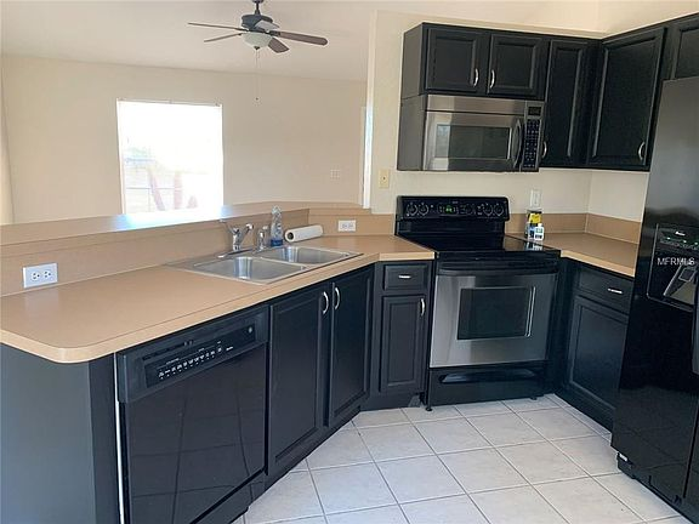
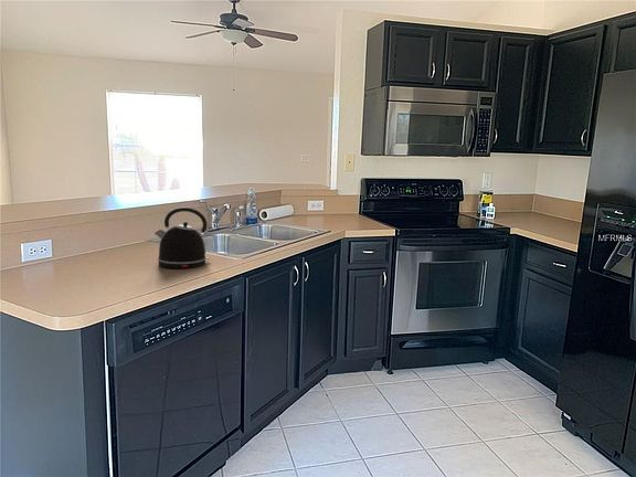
+ kettle (182, 235)
